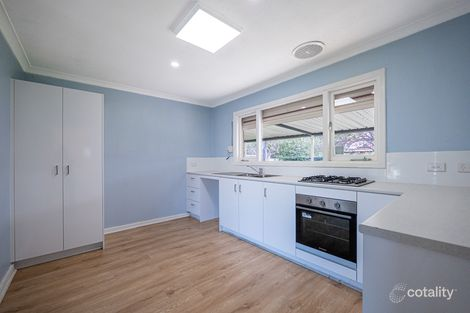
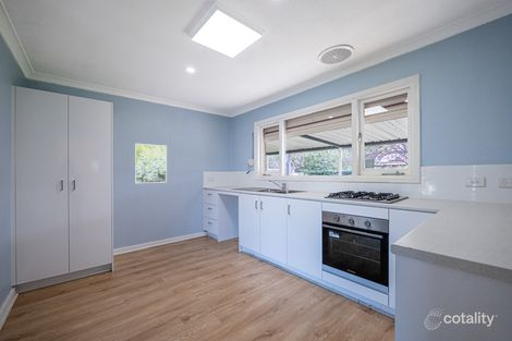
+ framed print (151, 163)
